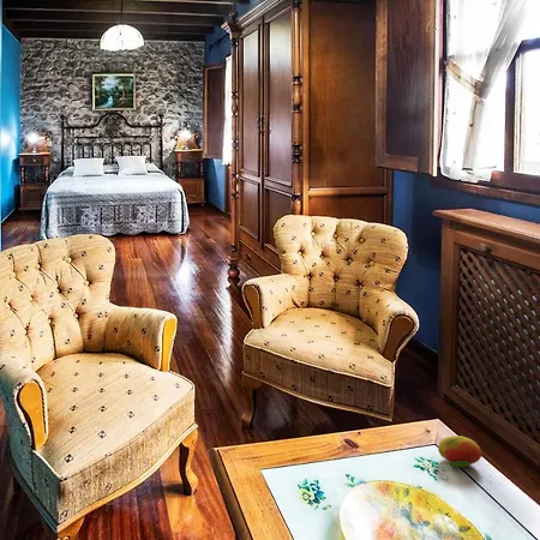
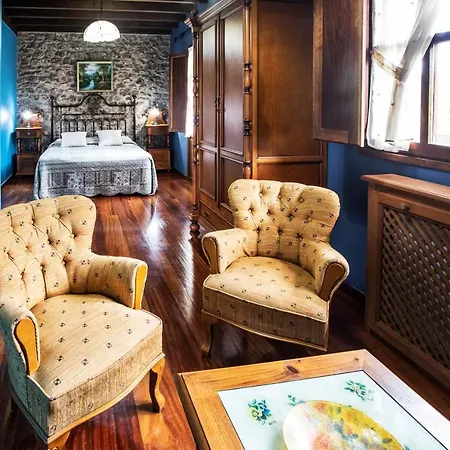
- fruit (458, 450)
